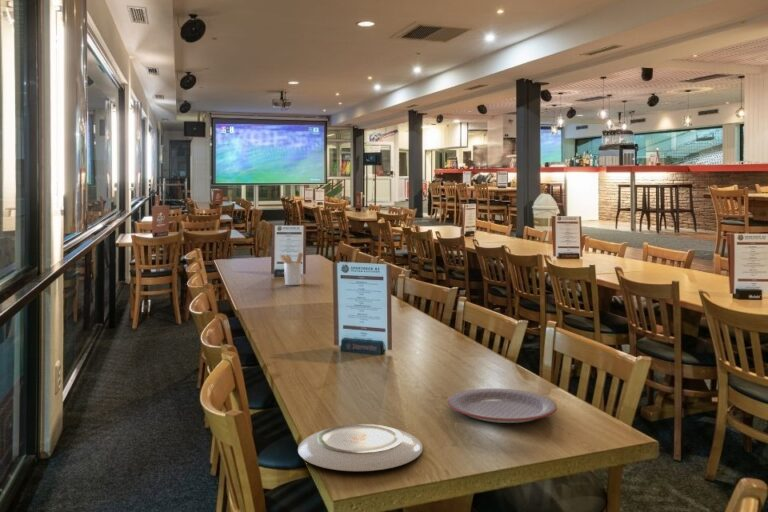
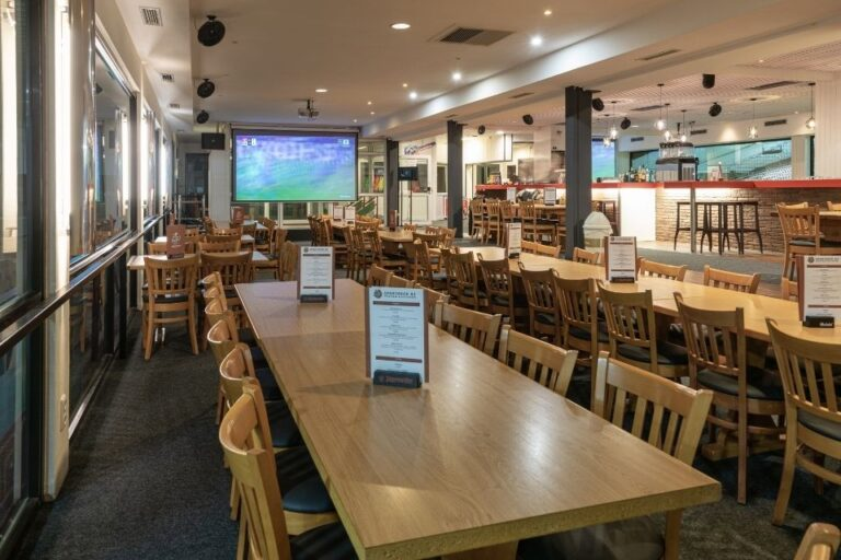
- plate (360, 442)
- utensil holder (290, 268)
- plate (501, 406)
